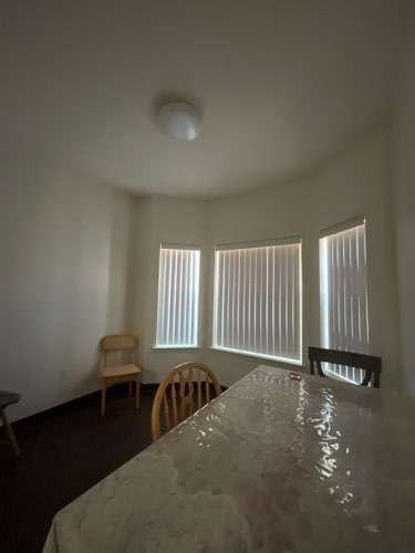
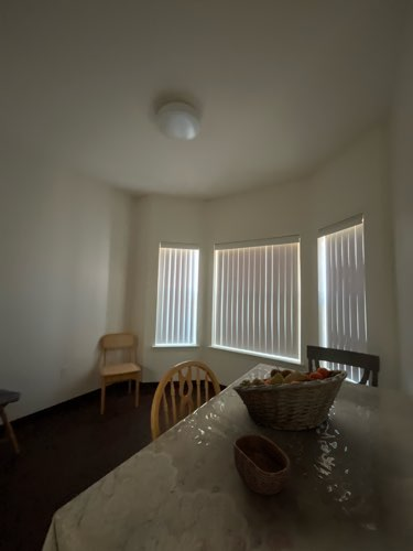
+ fruit basket (290, 389)
+ bowl (260, 463)
